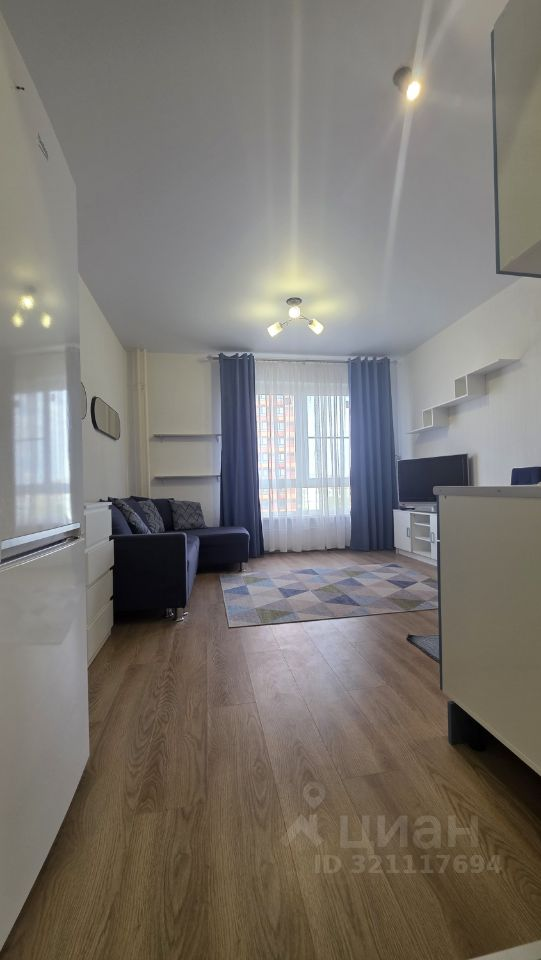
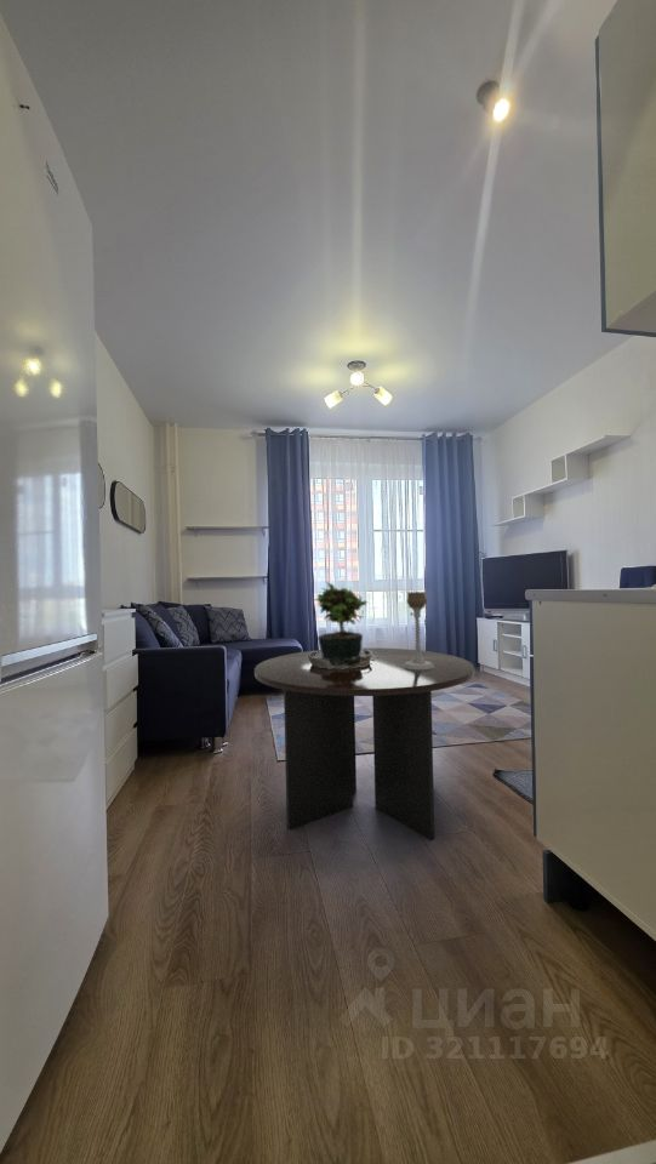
+ candle holder (417, 628)
+ potted plant (342, 621)
+ coffee table (354, 731)
